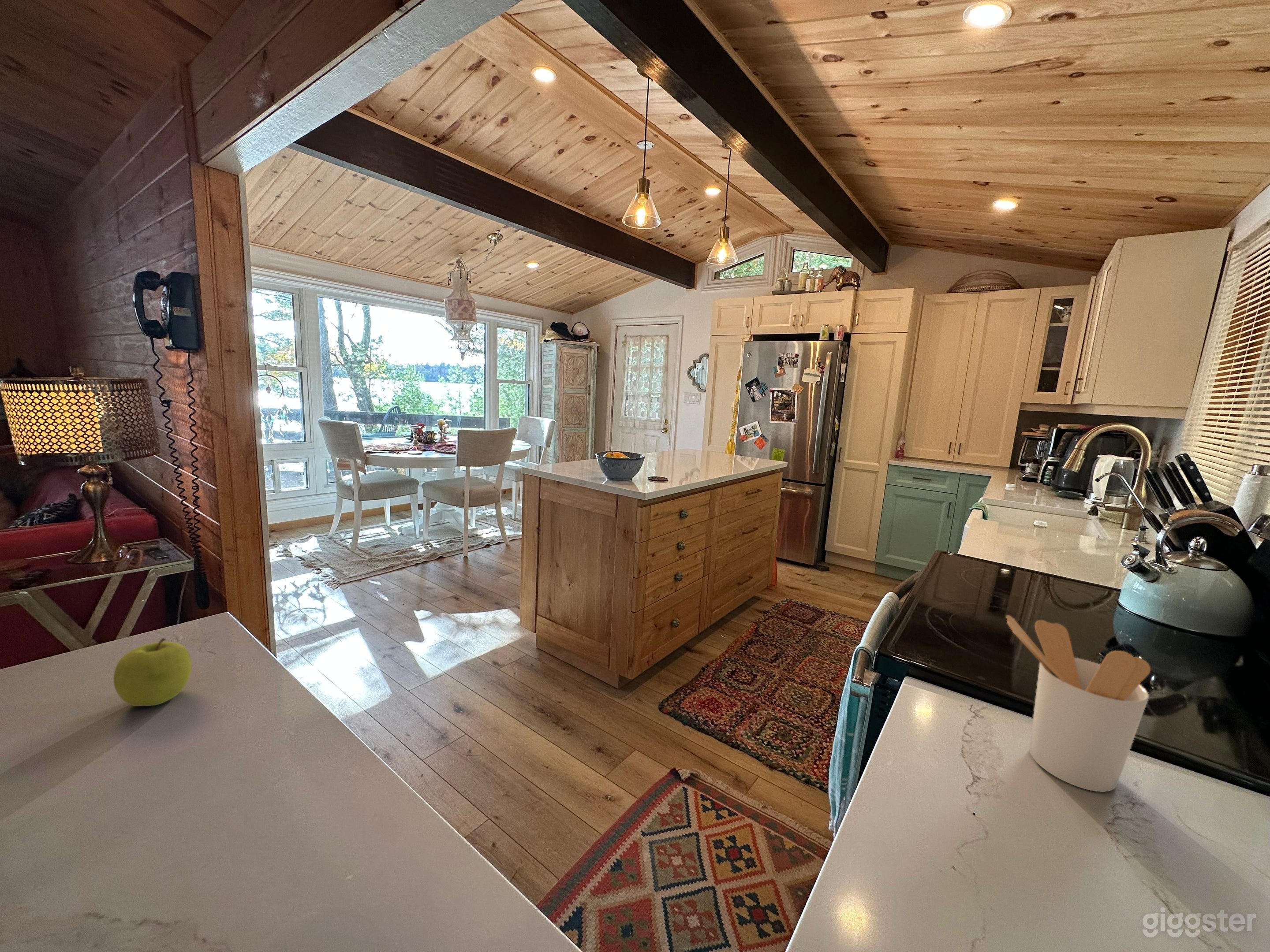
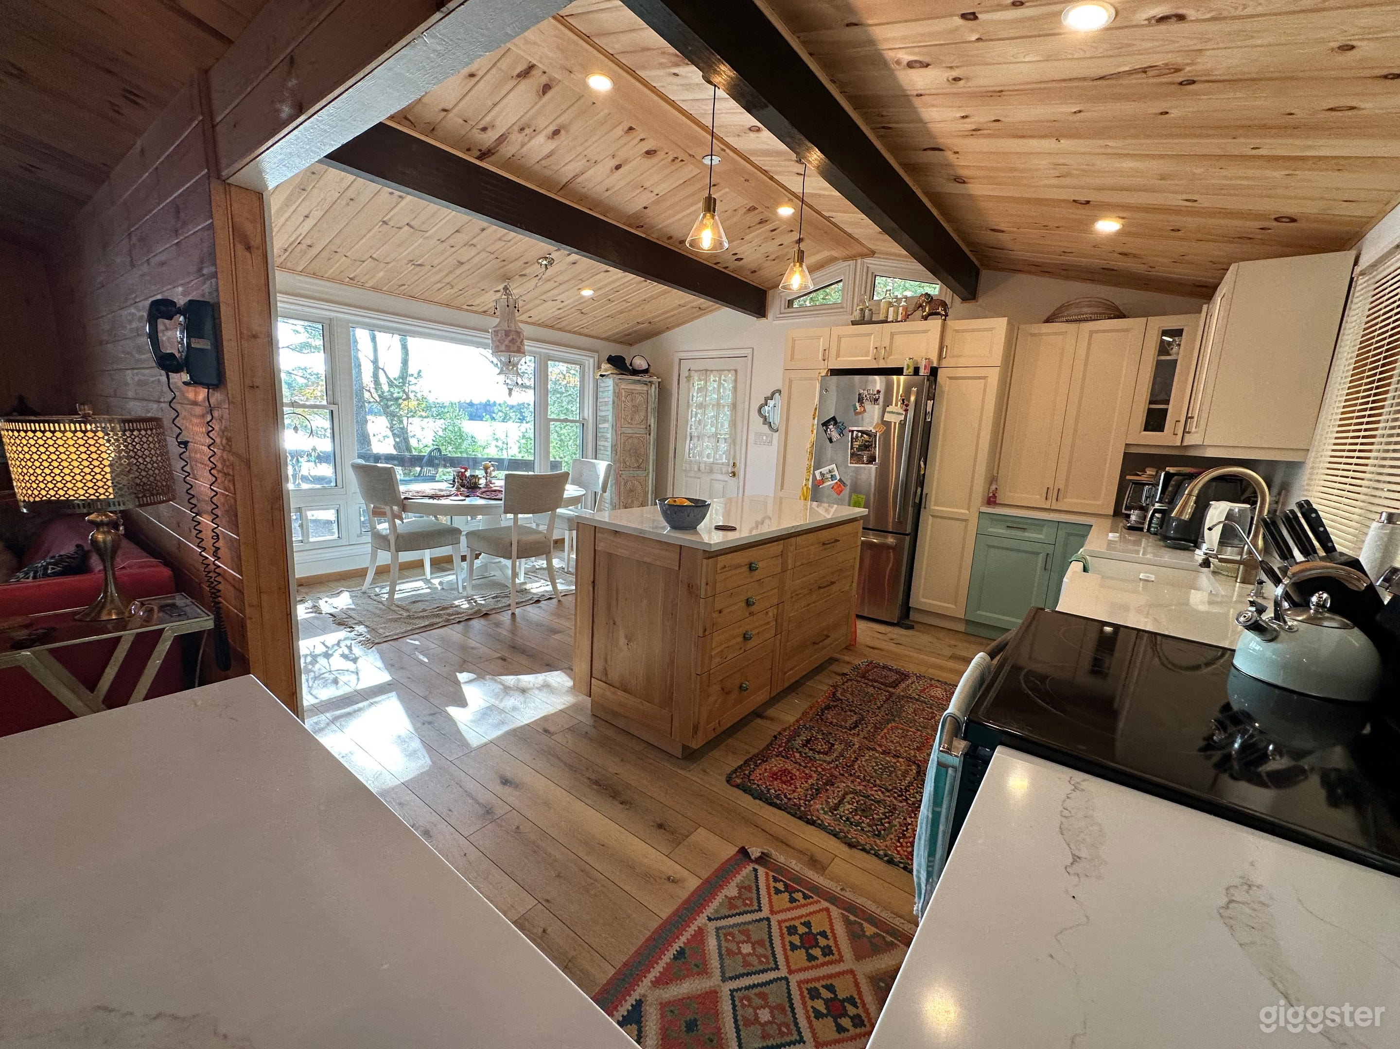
- fruit (154, 670)
- utensil holder (1061, 695)
